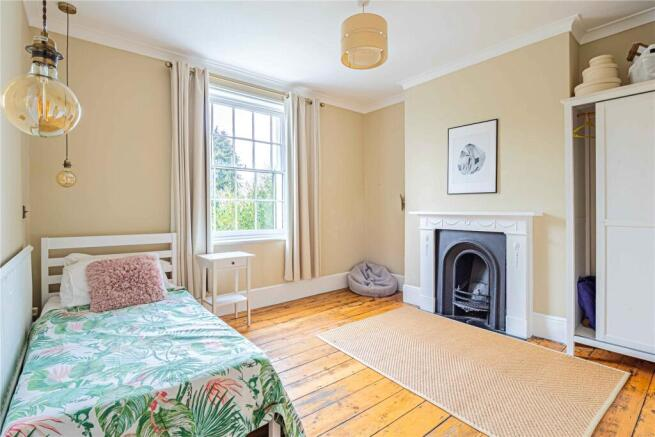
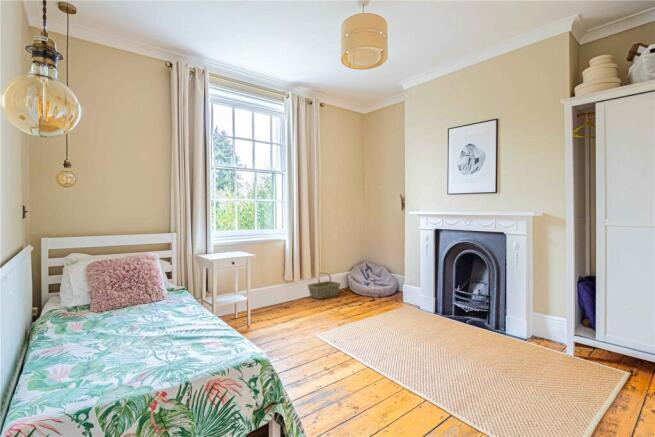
+ basket (324, 284)
